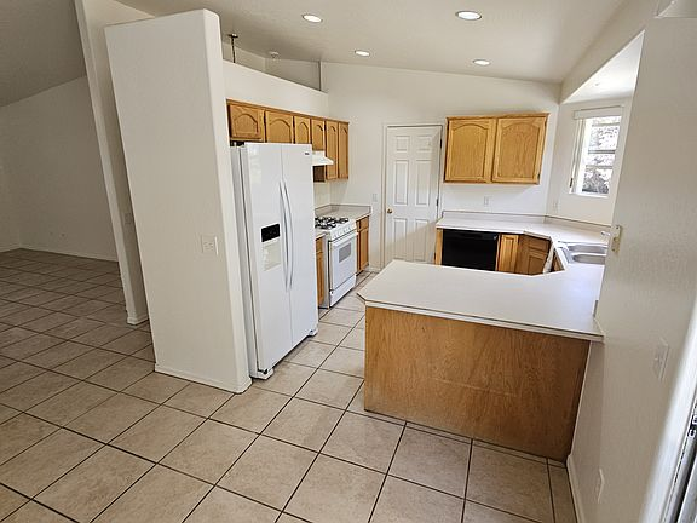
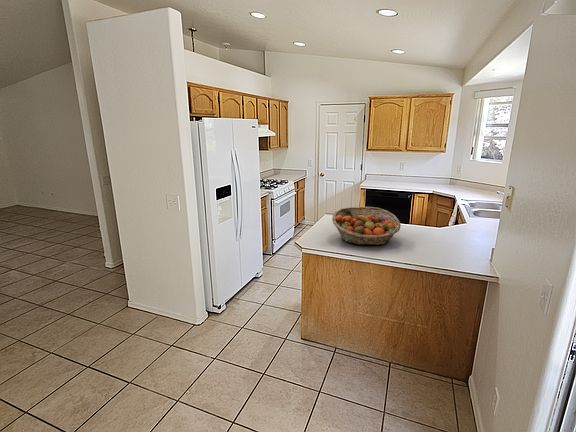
+ fruit basket (365, 225)
